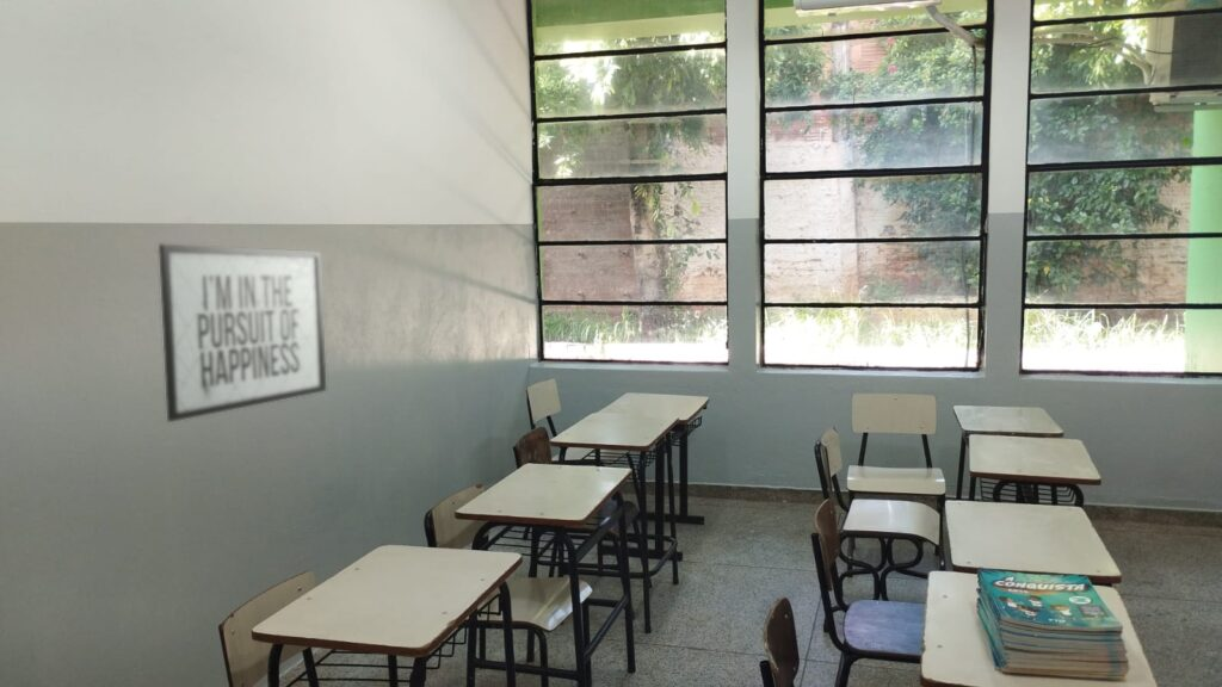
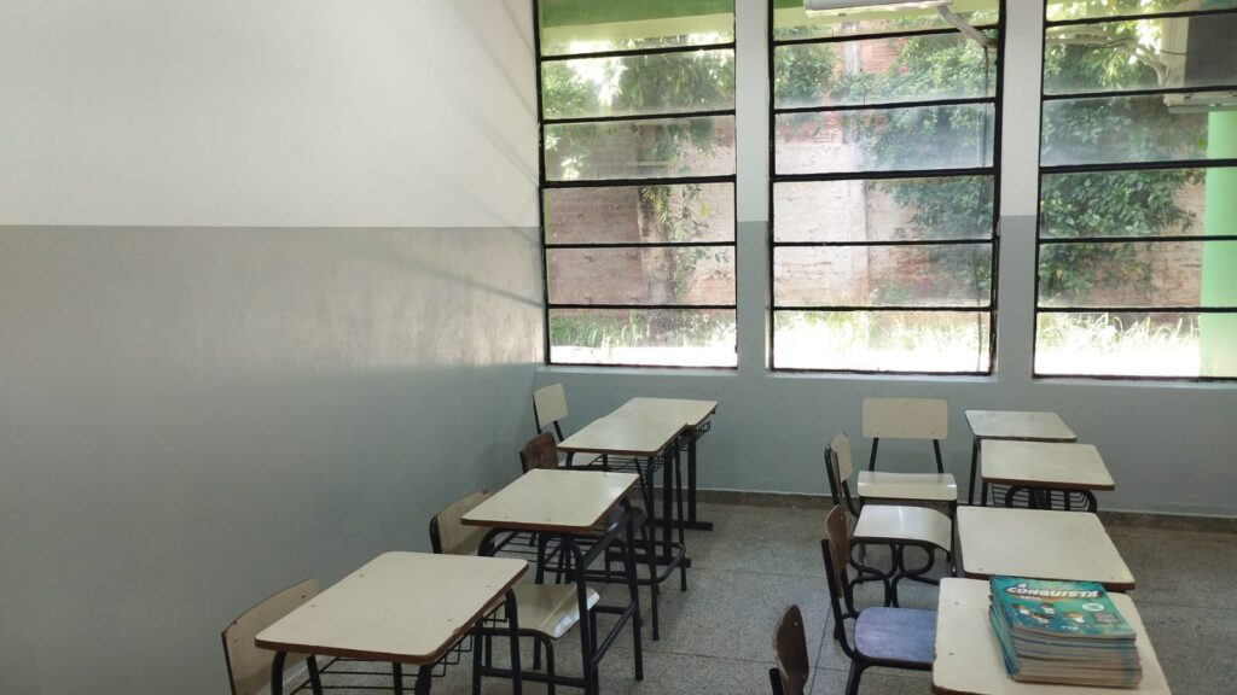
- mirror (253, 326)
